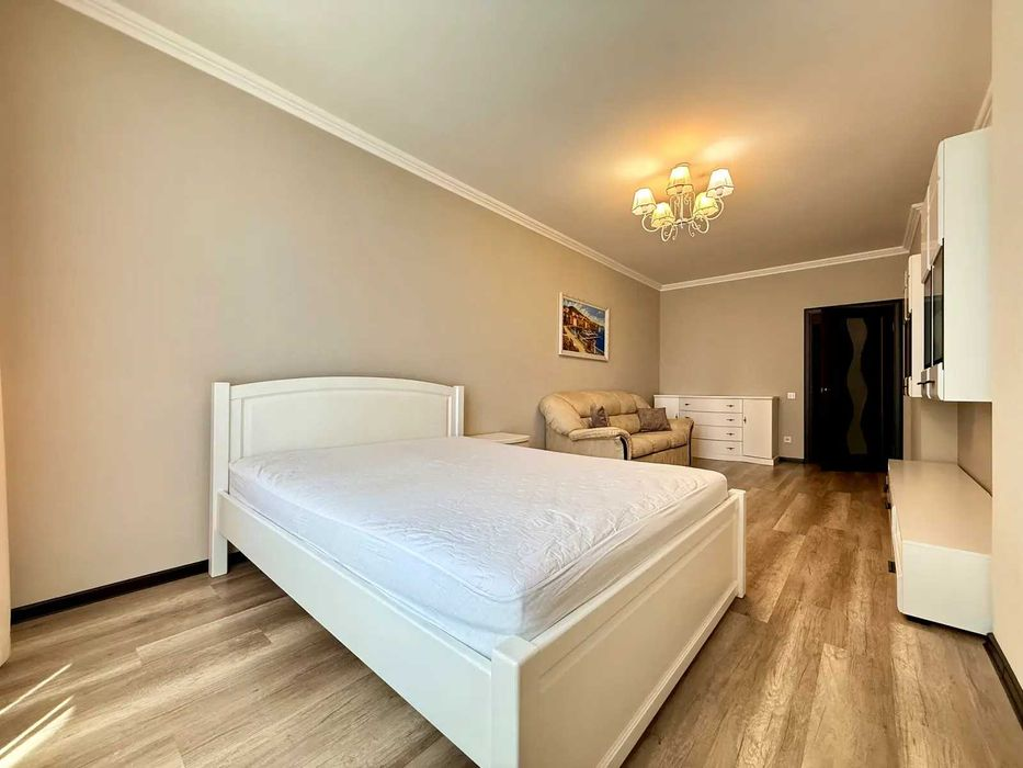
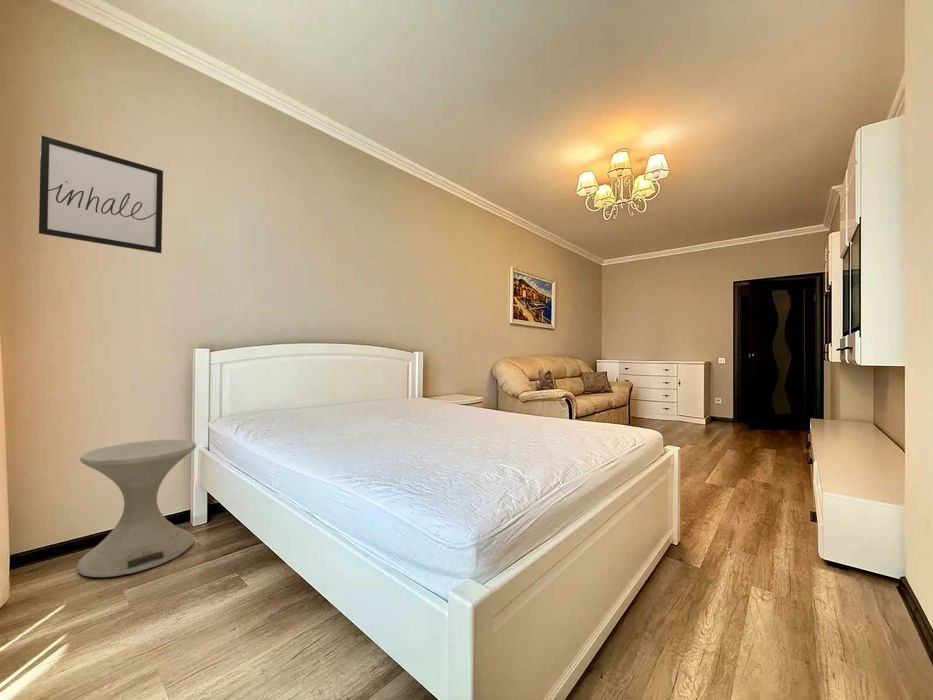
+ side table (141, 500)
+ wall art (106, 199)
